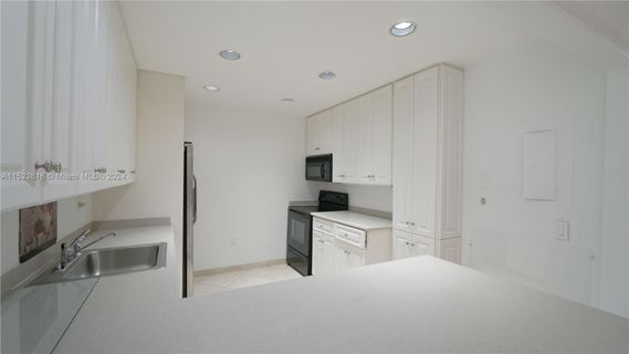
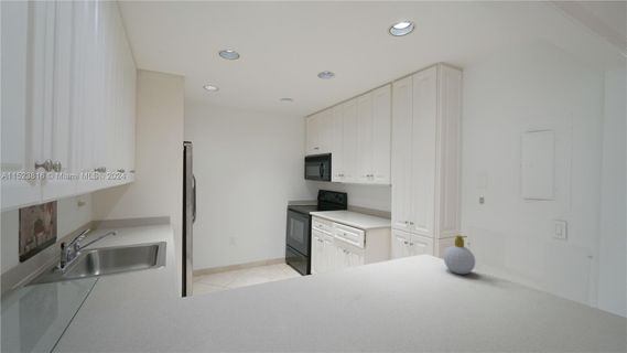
+ soap bottle (458, 254)
